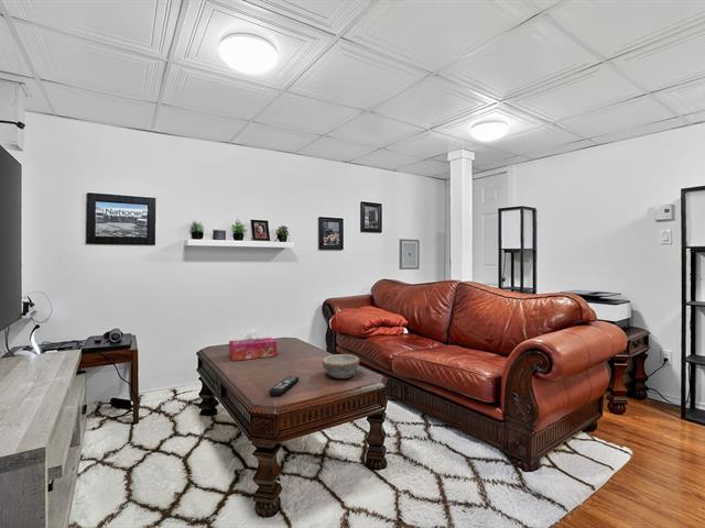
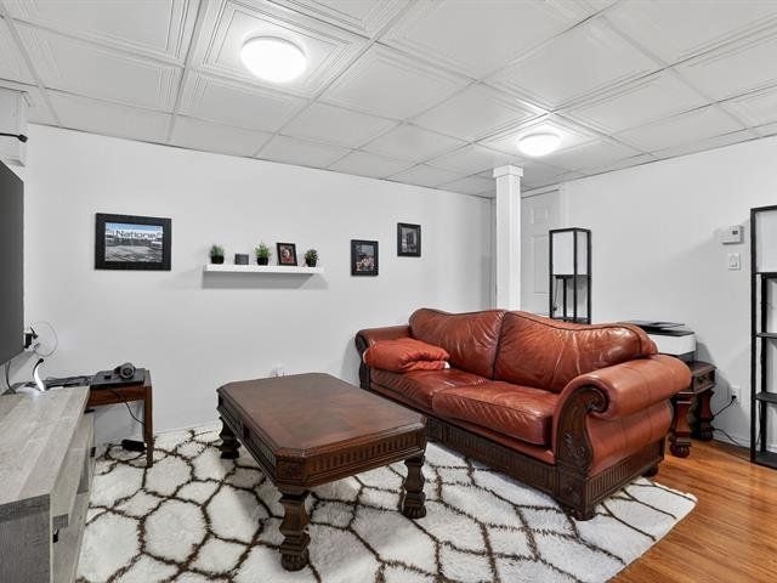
- tissue box (252, 348)
- remote control (284, 385)
- bowl (340, 366)
- wall art (409, 254)
